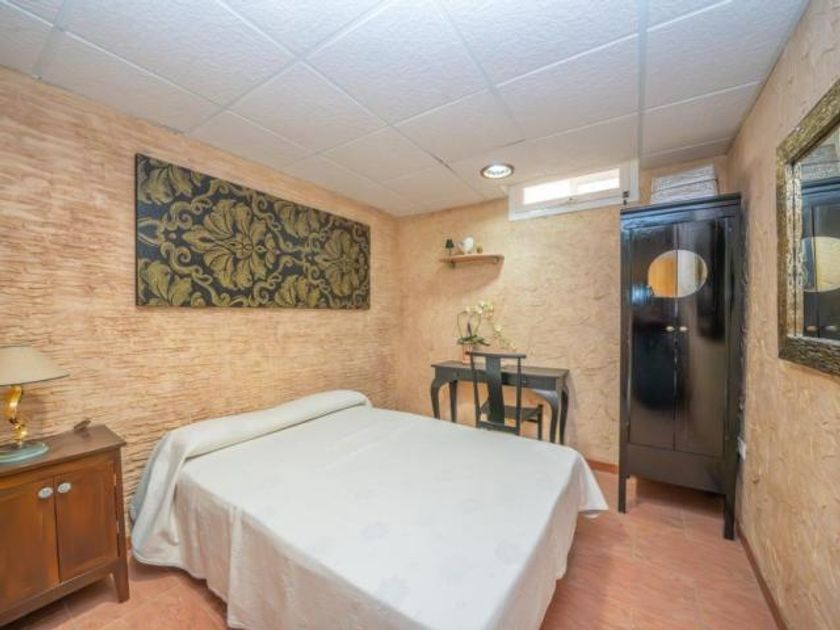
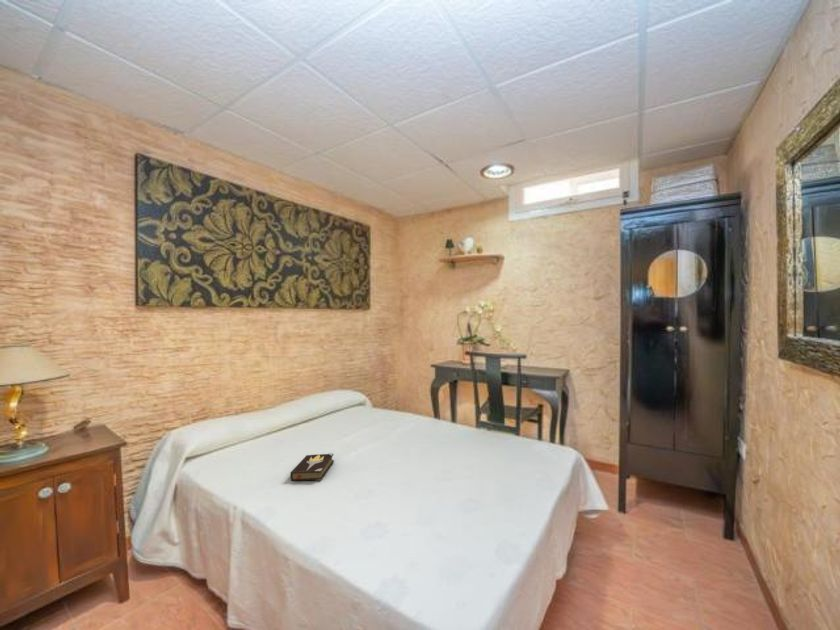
+ hardback book (313, 465)
